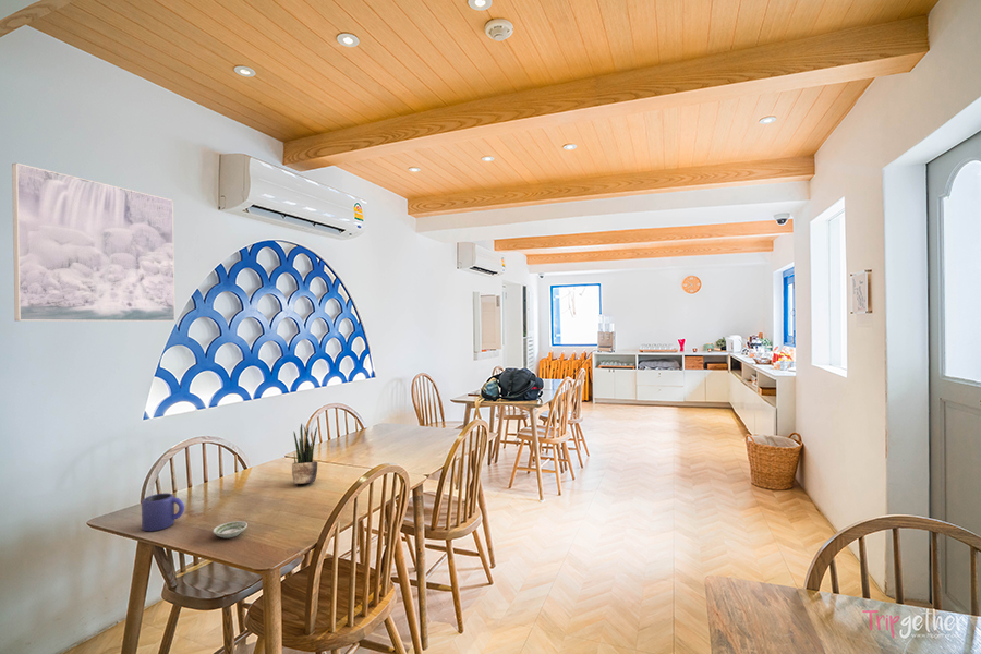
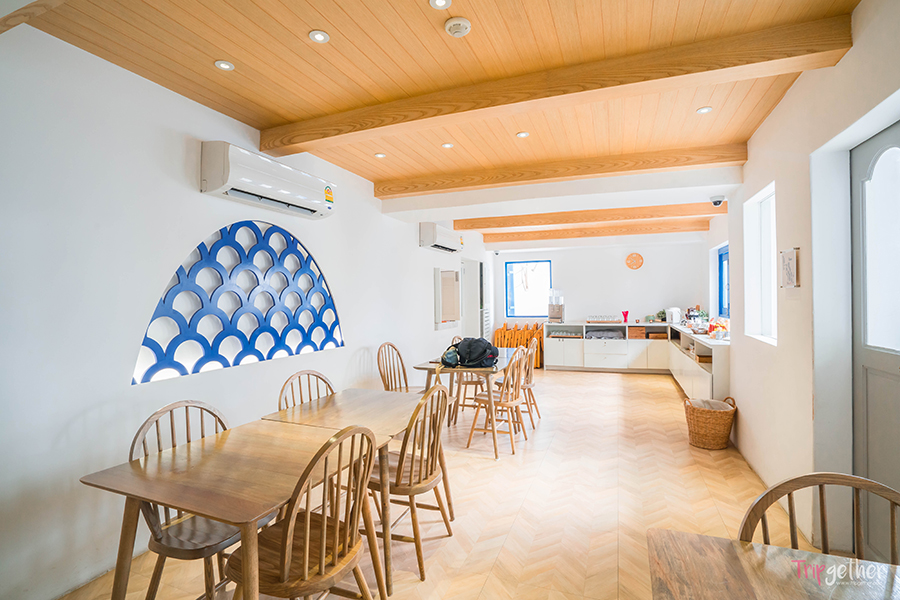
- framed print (104, 252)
- potted plant (305, 452)
- mug (164, 510)
- saucer (230, 531)
